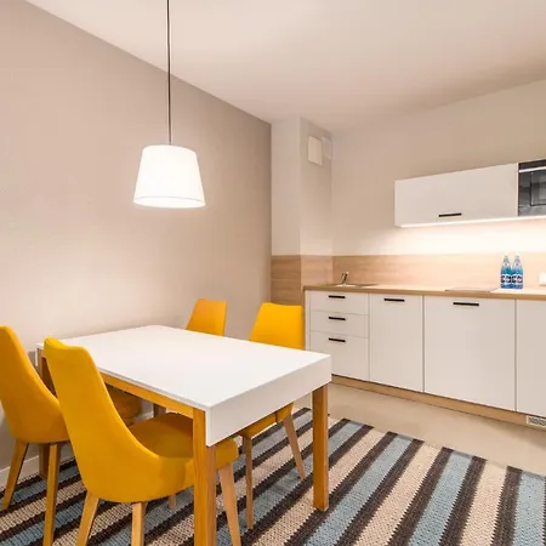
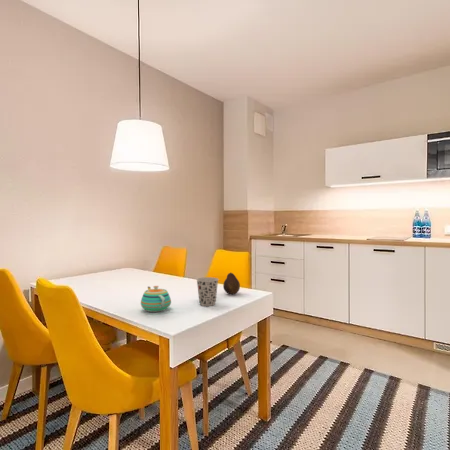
+ fruit (231, 283)
+ cup (207, 291)
+ teapot (155, 297)
